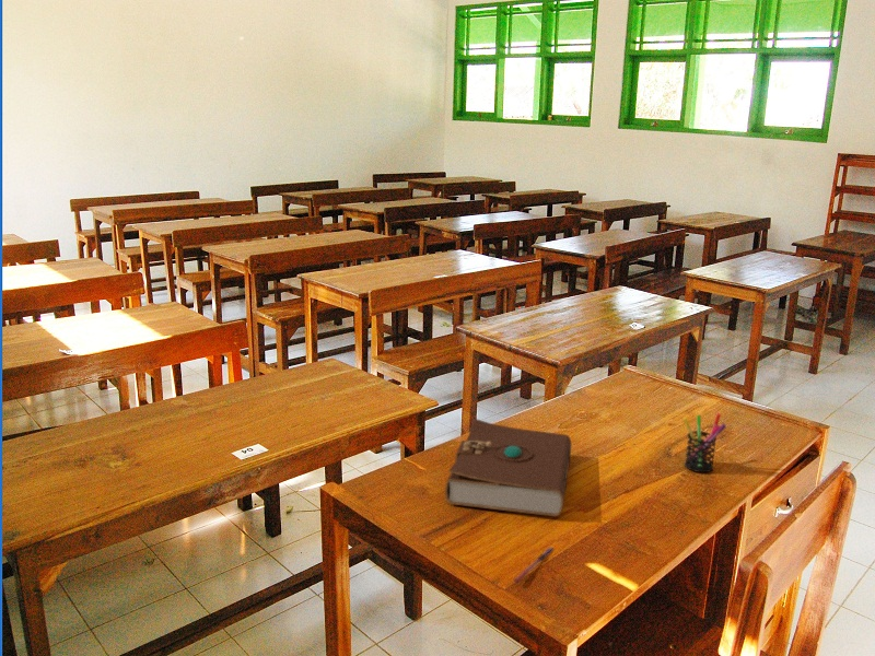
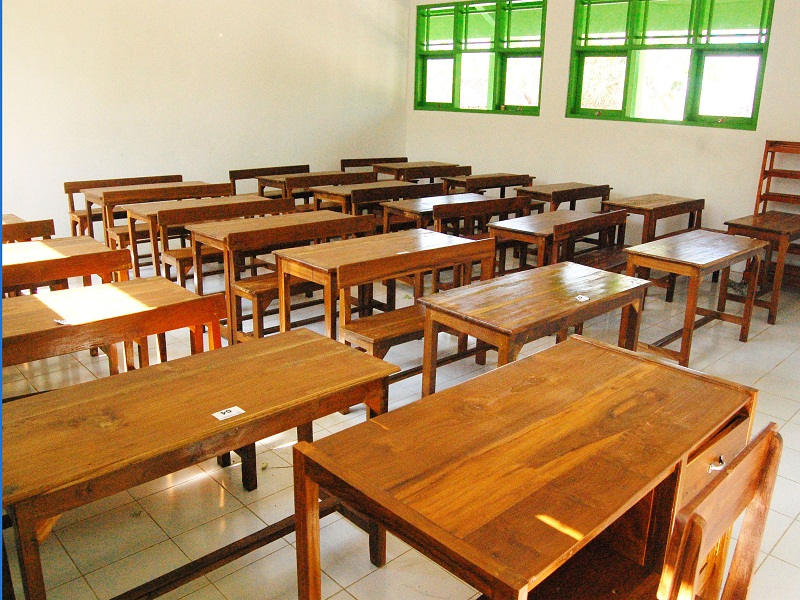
- book (512, 462)
- pen (534, 563)
- pen holder (701, 438)
